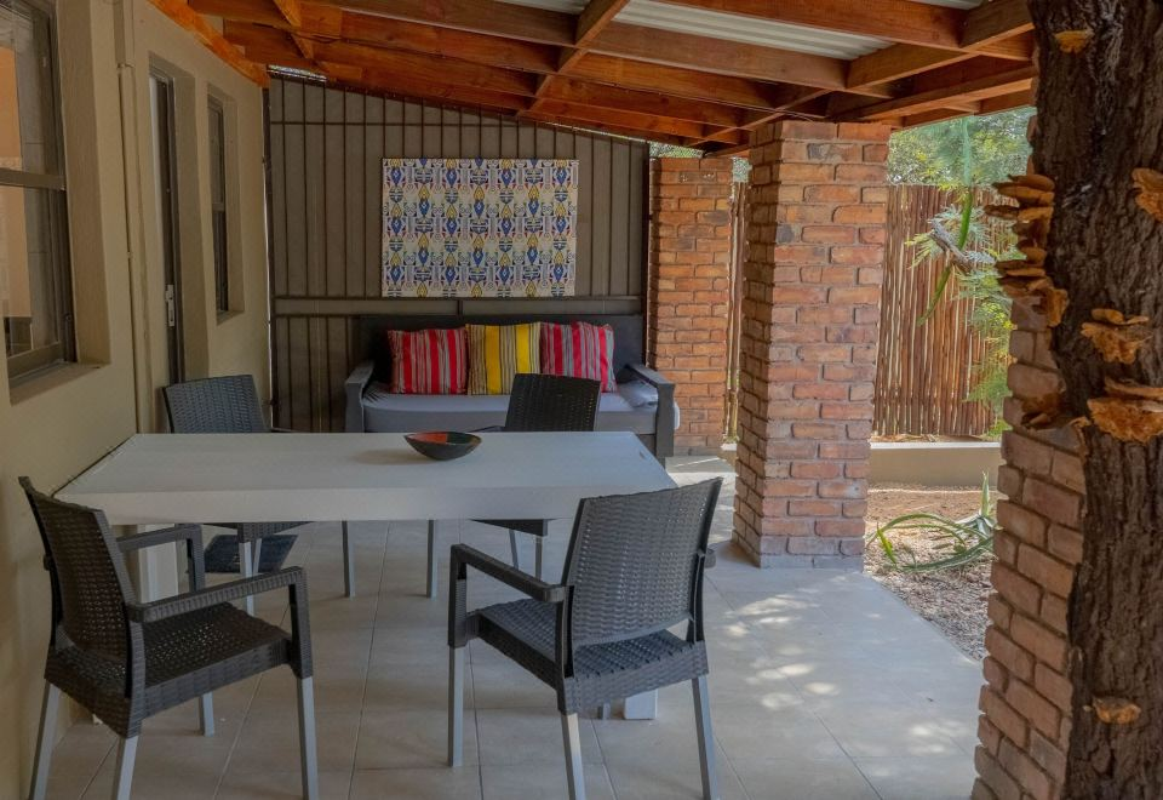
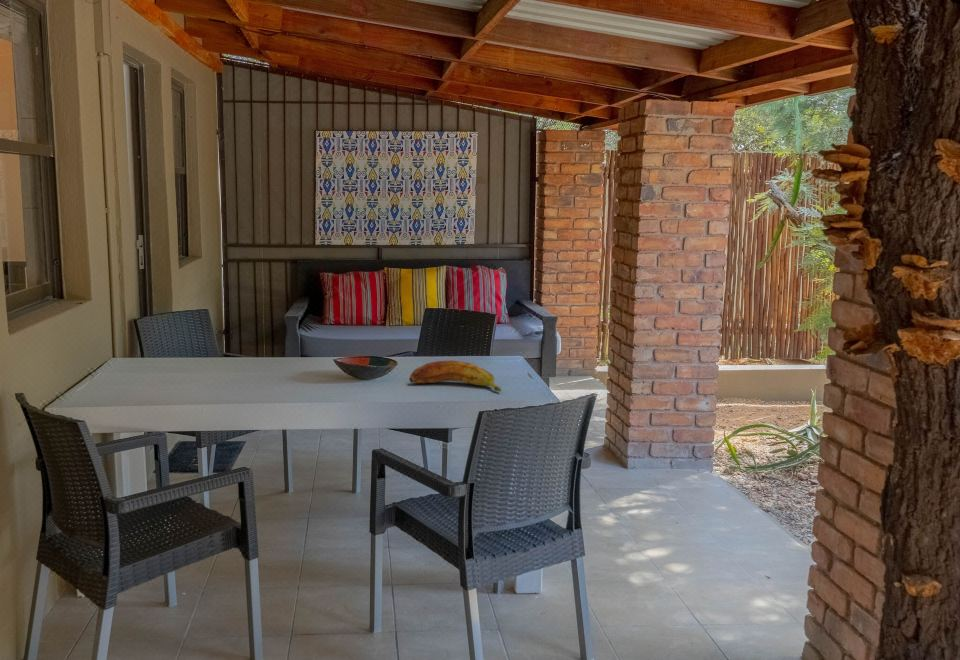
+ banana (455, 374)
